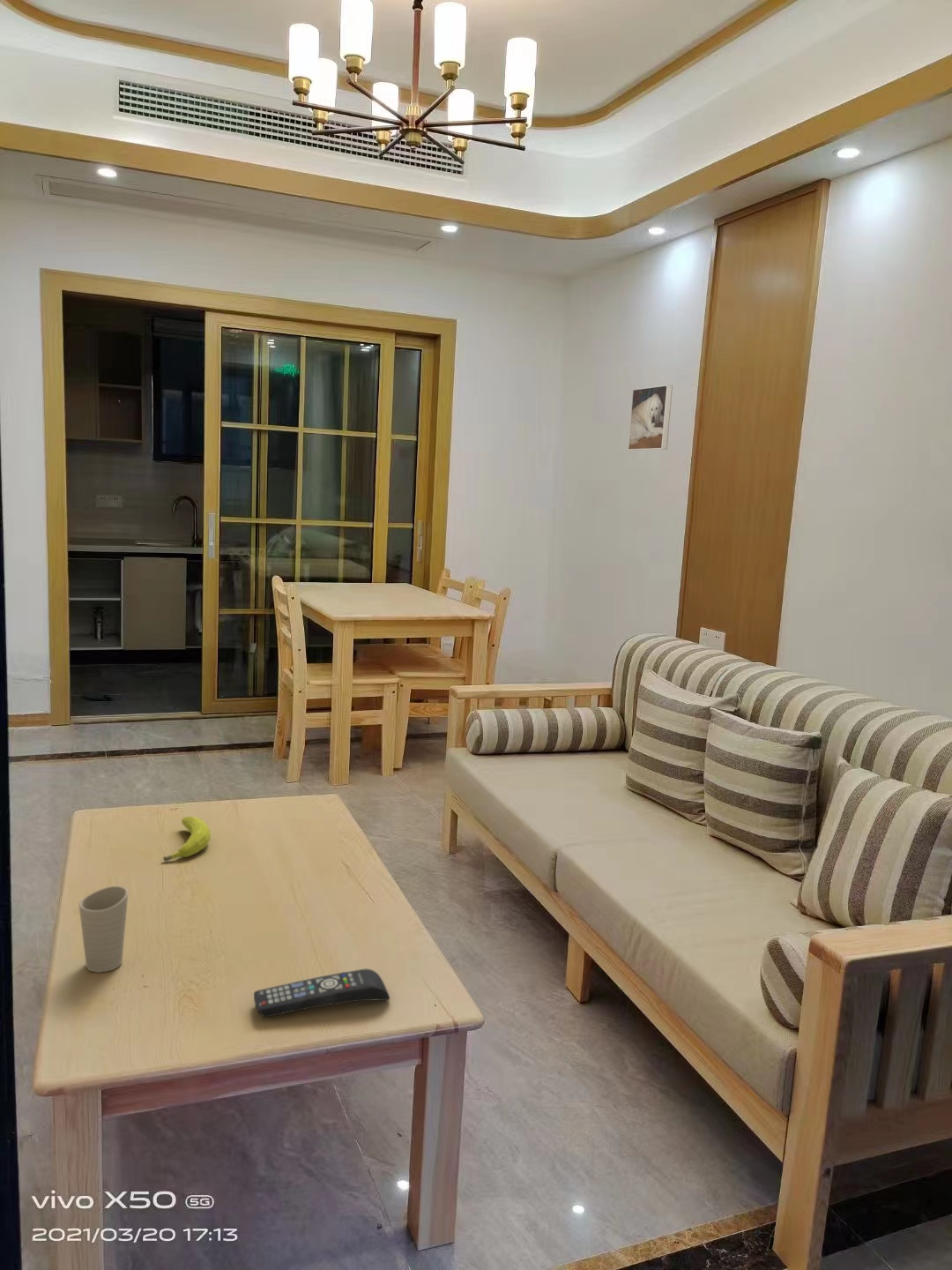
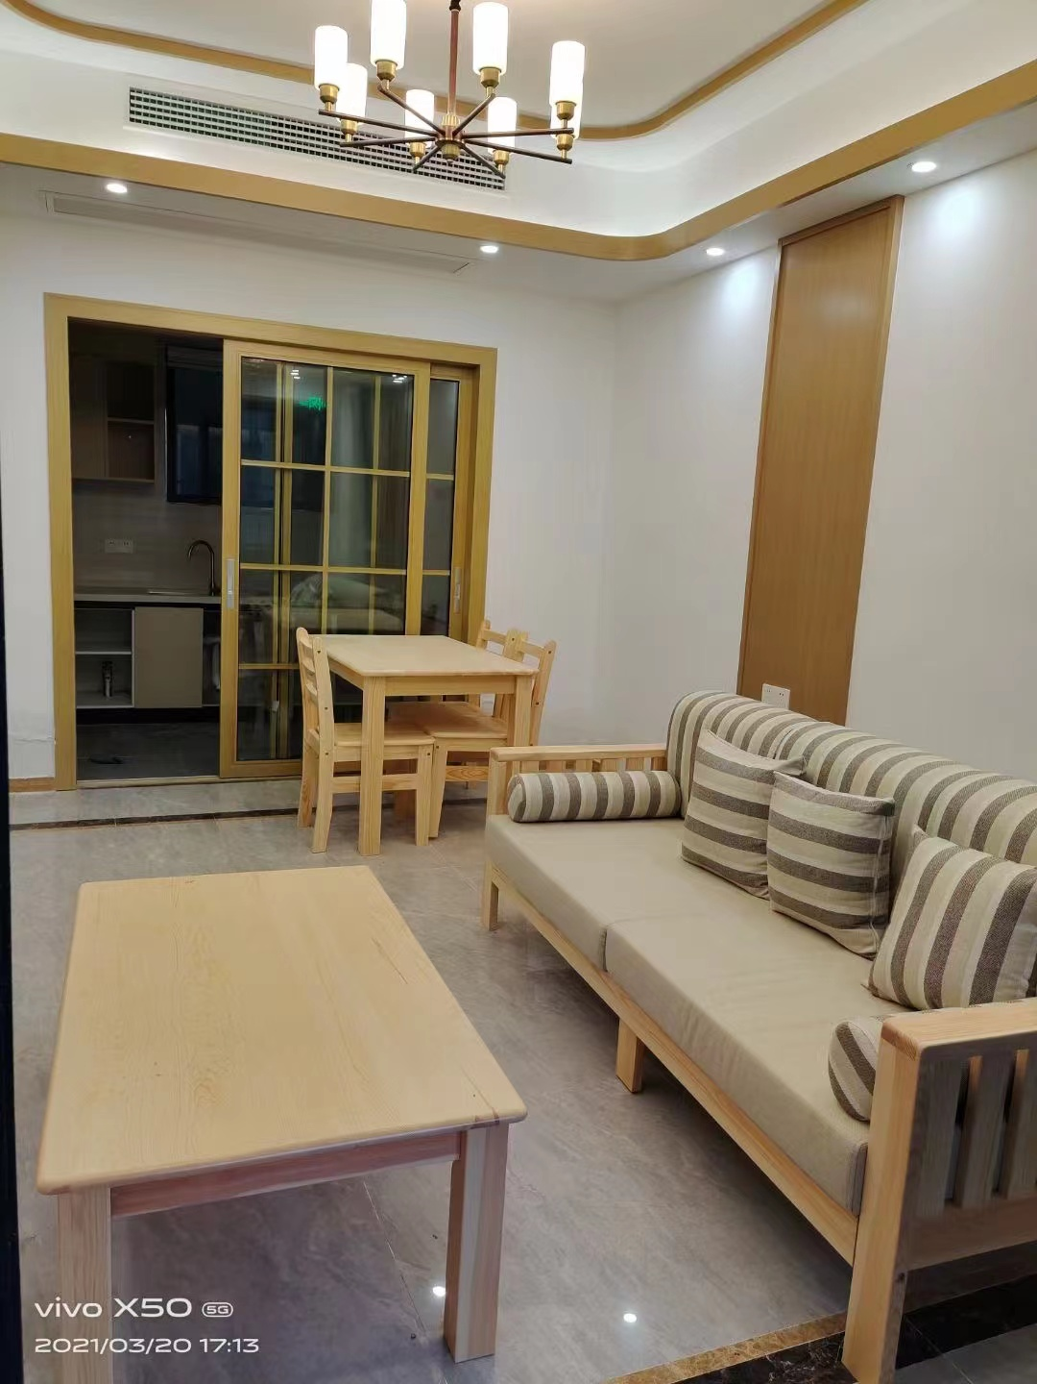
- fruit (188, 830)
- cup (104, 929)
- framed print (649, 418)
- remote control (322, 992)
